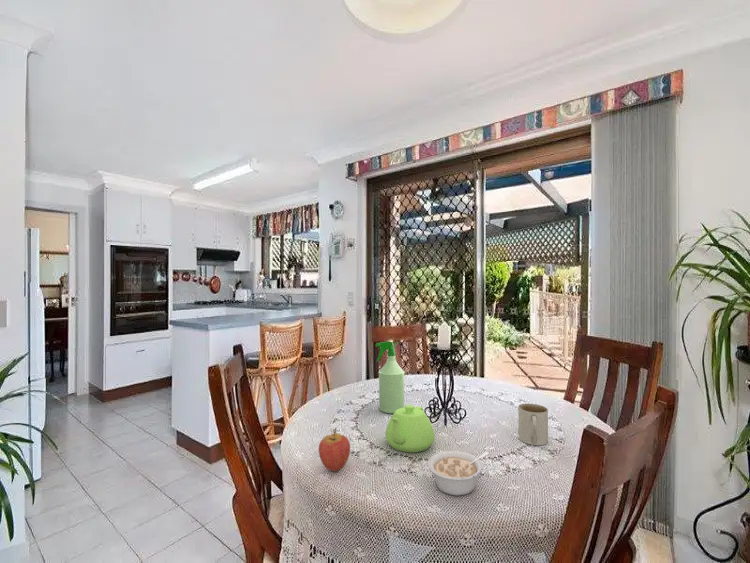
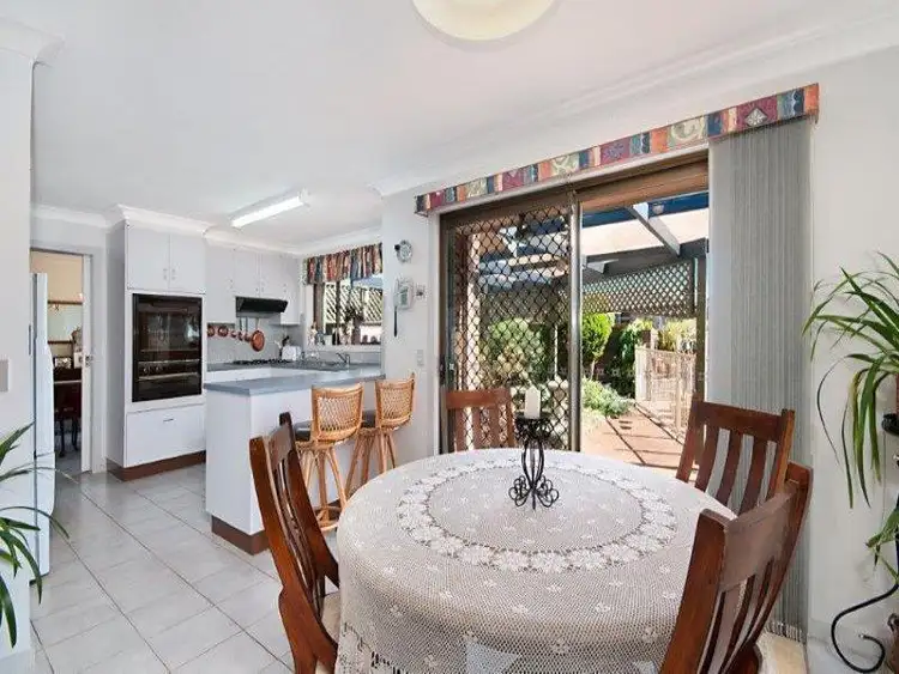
- spray bottle (391, 375)
- mug (533, 425)
- legume (456, 471)
- teapot (408, 425)
- fruit (334, 448)
